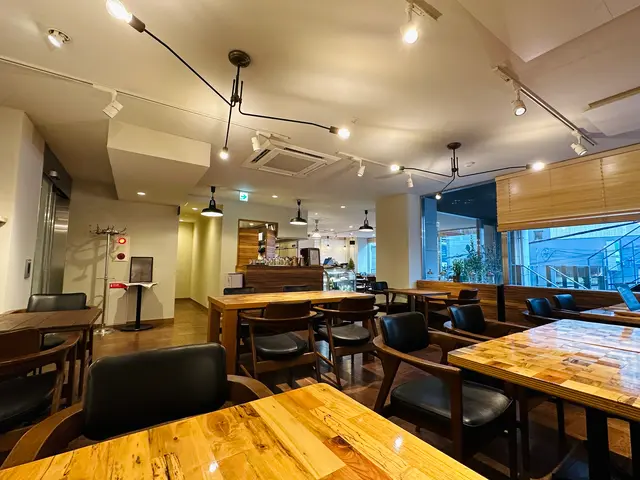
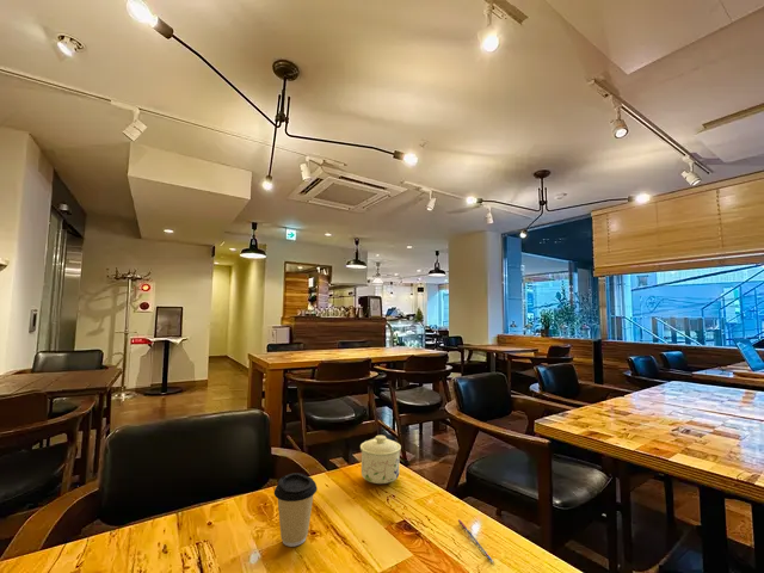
+ sugar bowl (380, 457)
+ pen (474, 538)
+ coffee cup (295, 509)
